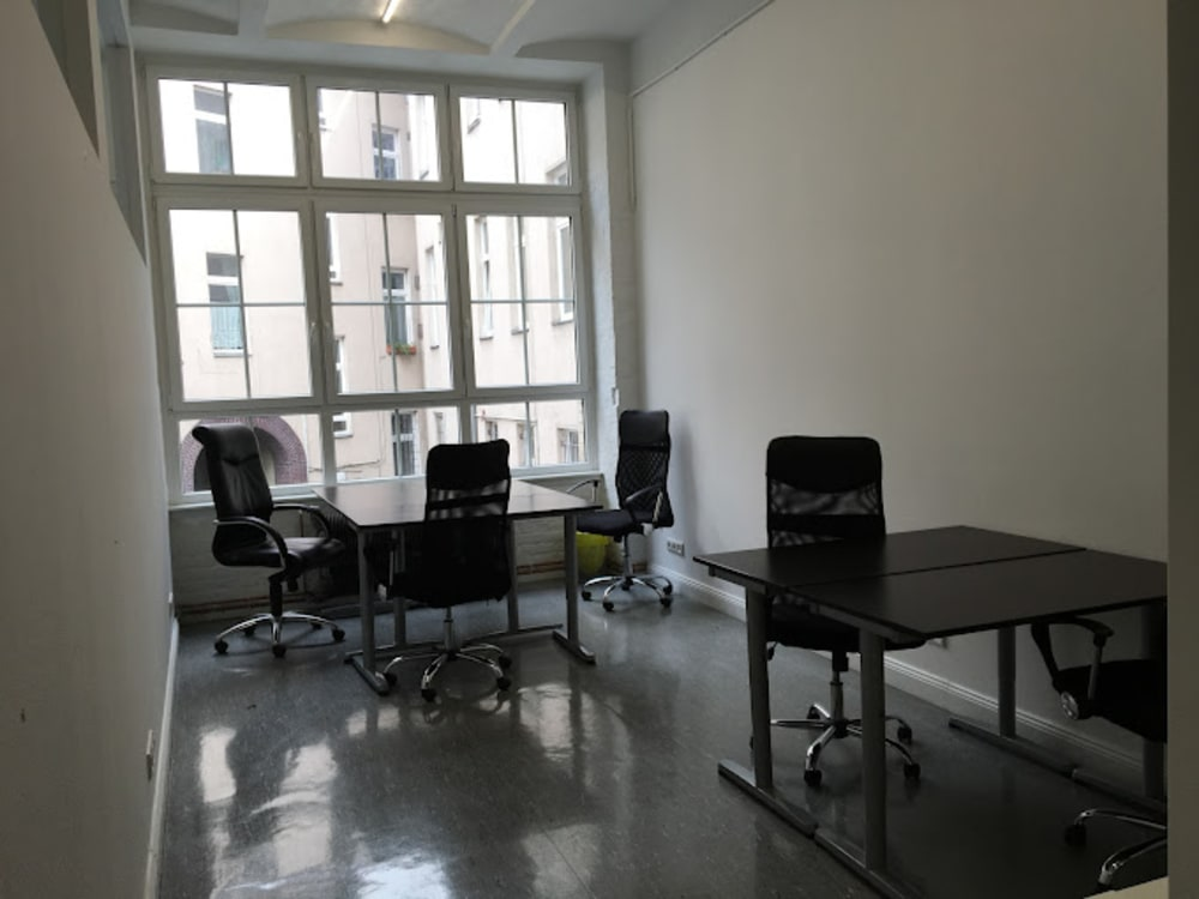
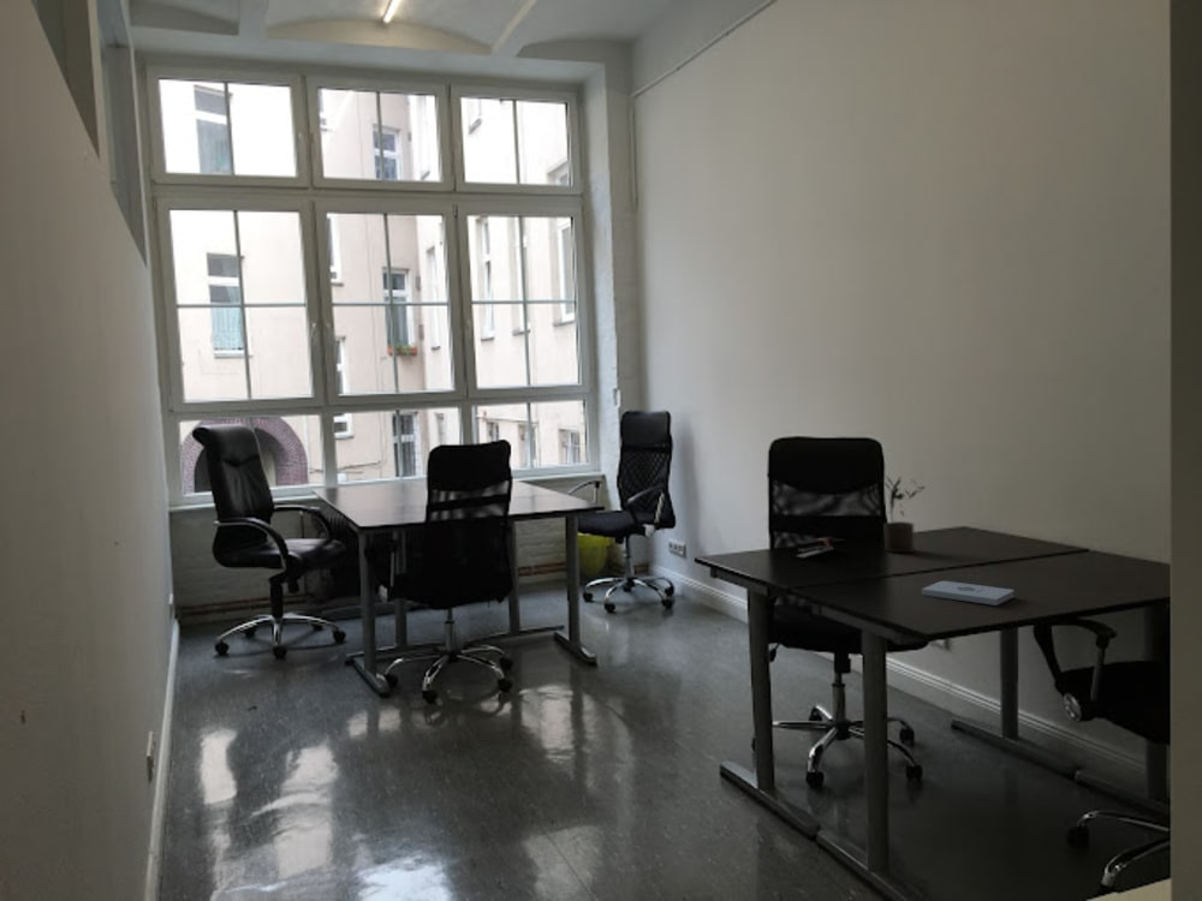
+ potted plant (902, 513)
+ notepad (968, 592)
+ stapler (815, 545)
